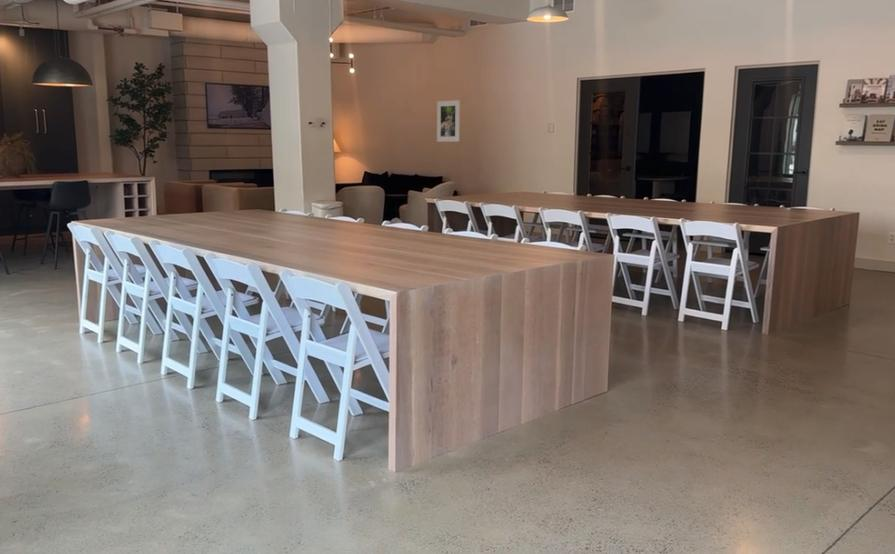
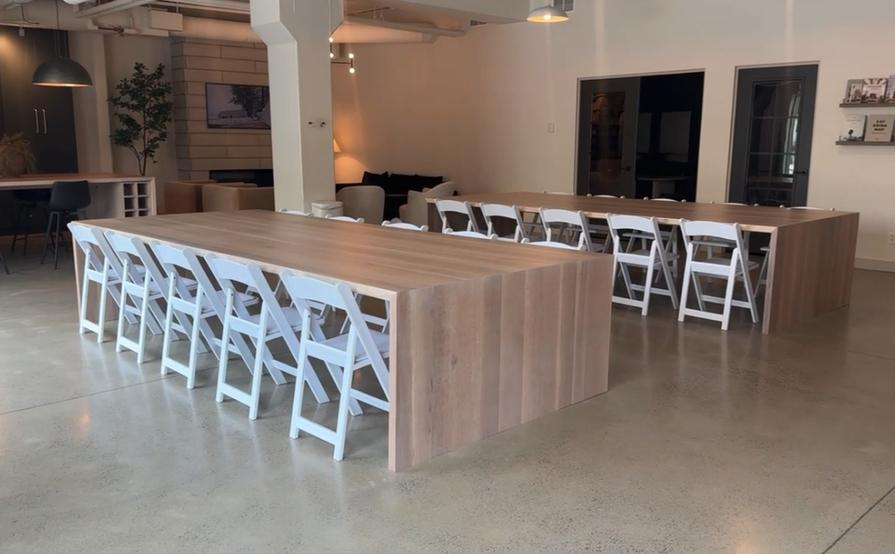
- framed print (448, 121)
